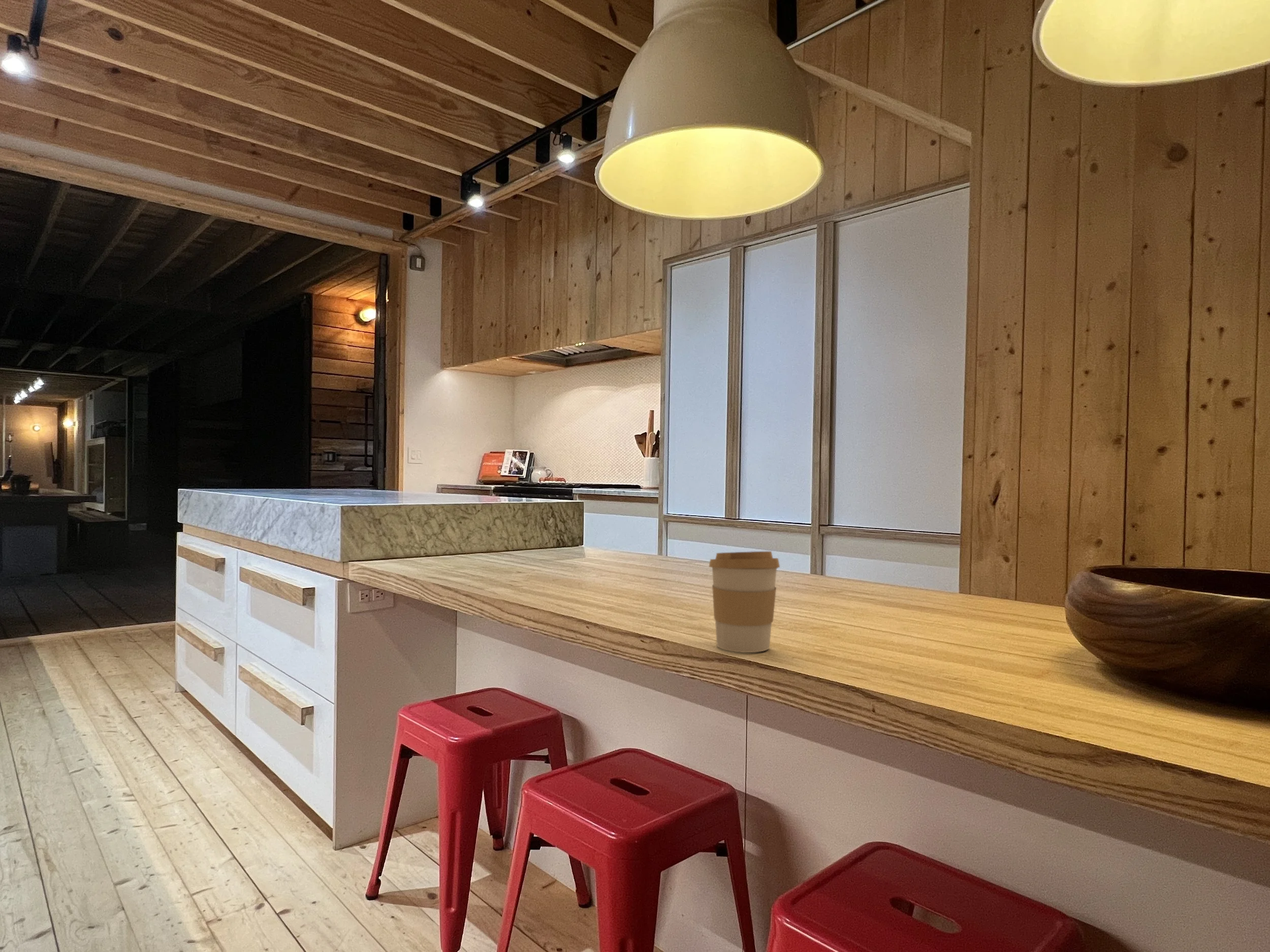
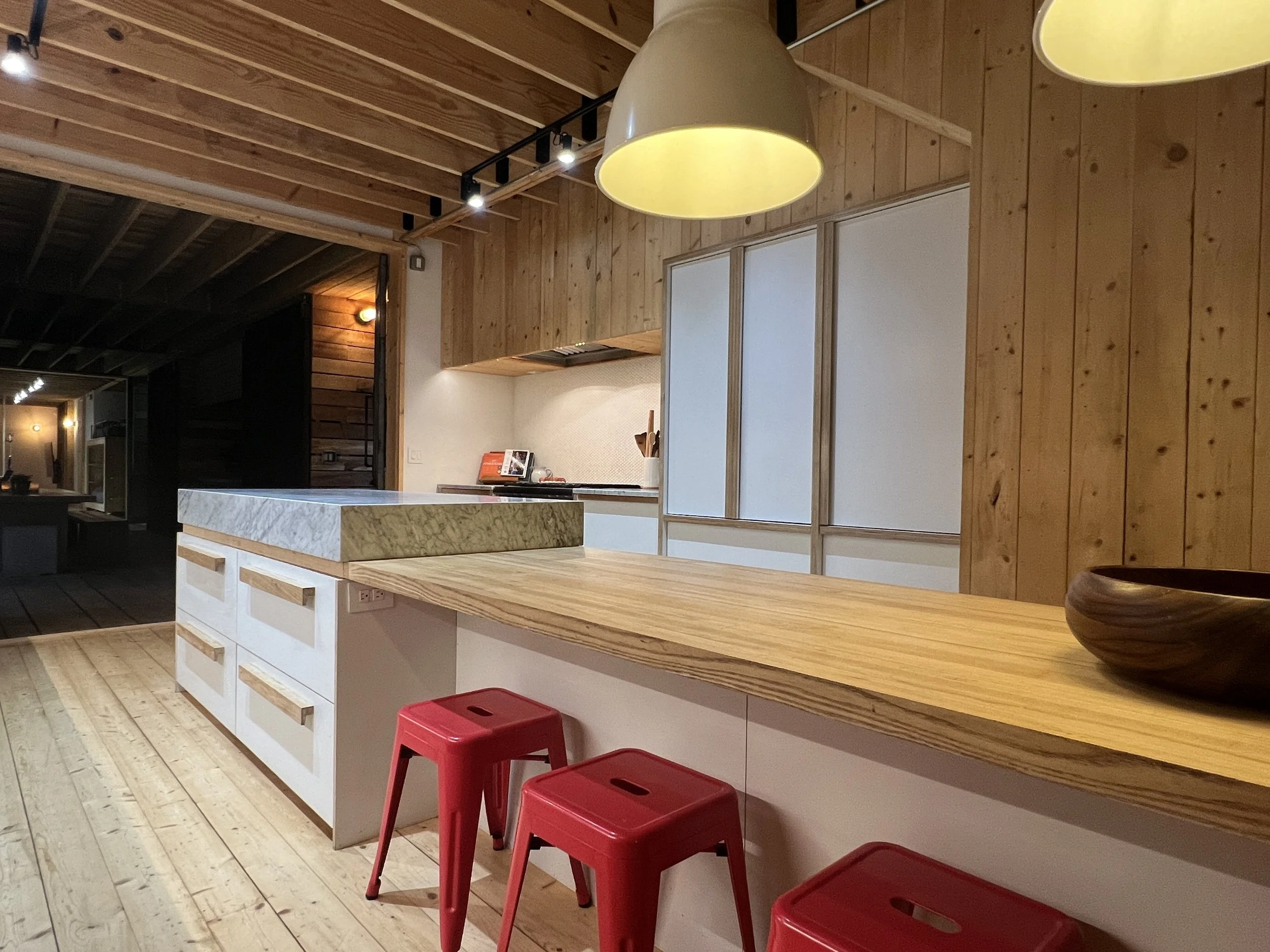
- coffee cup (743, 597)
